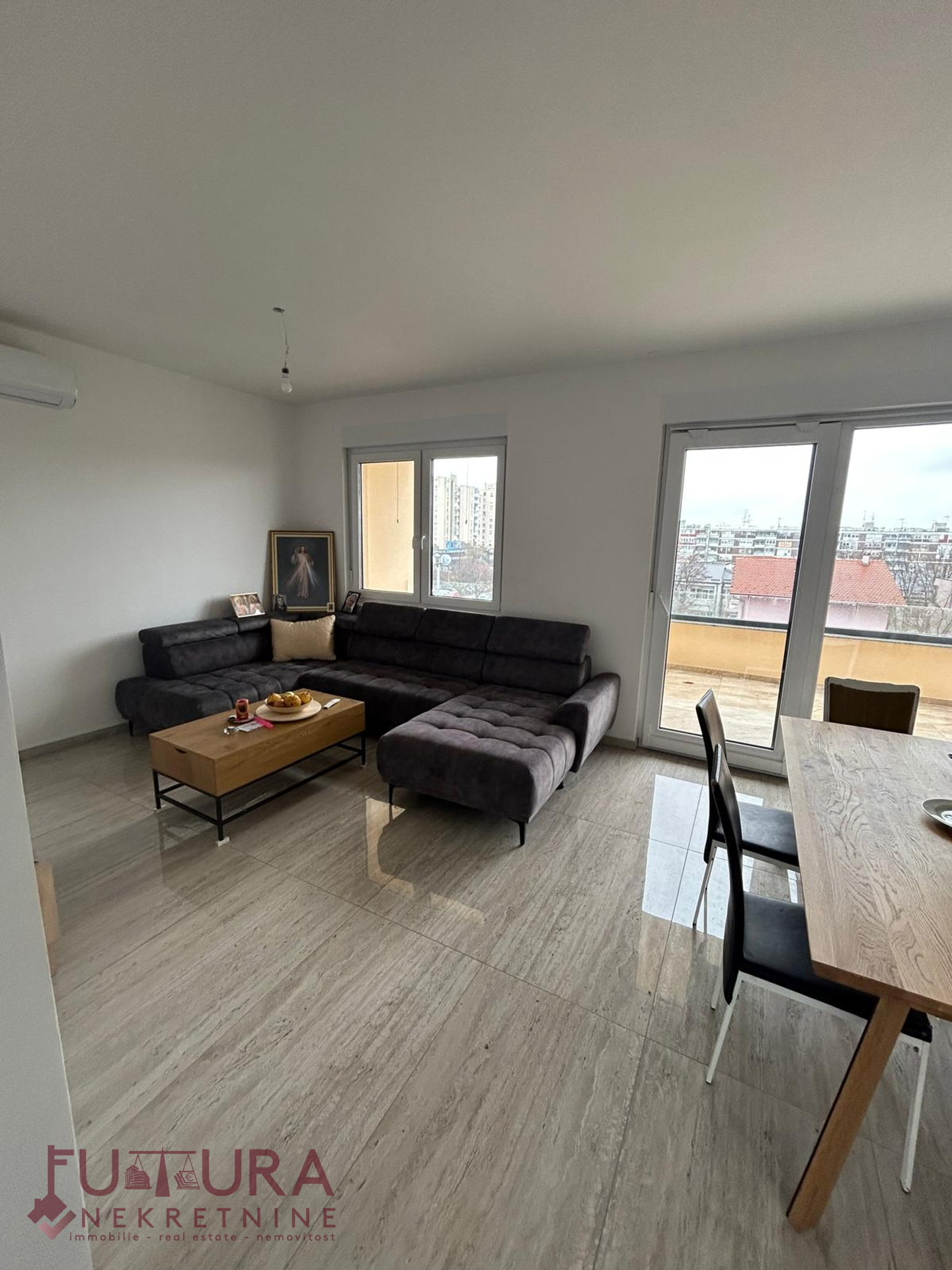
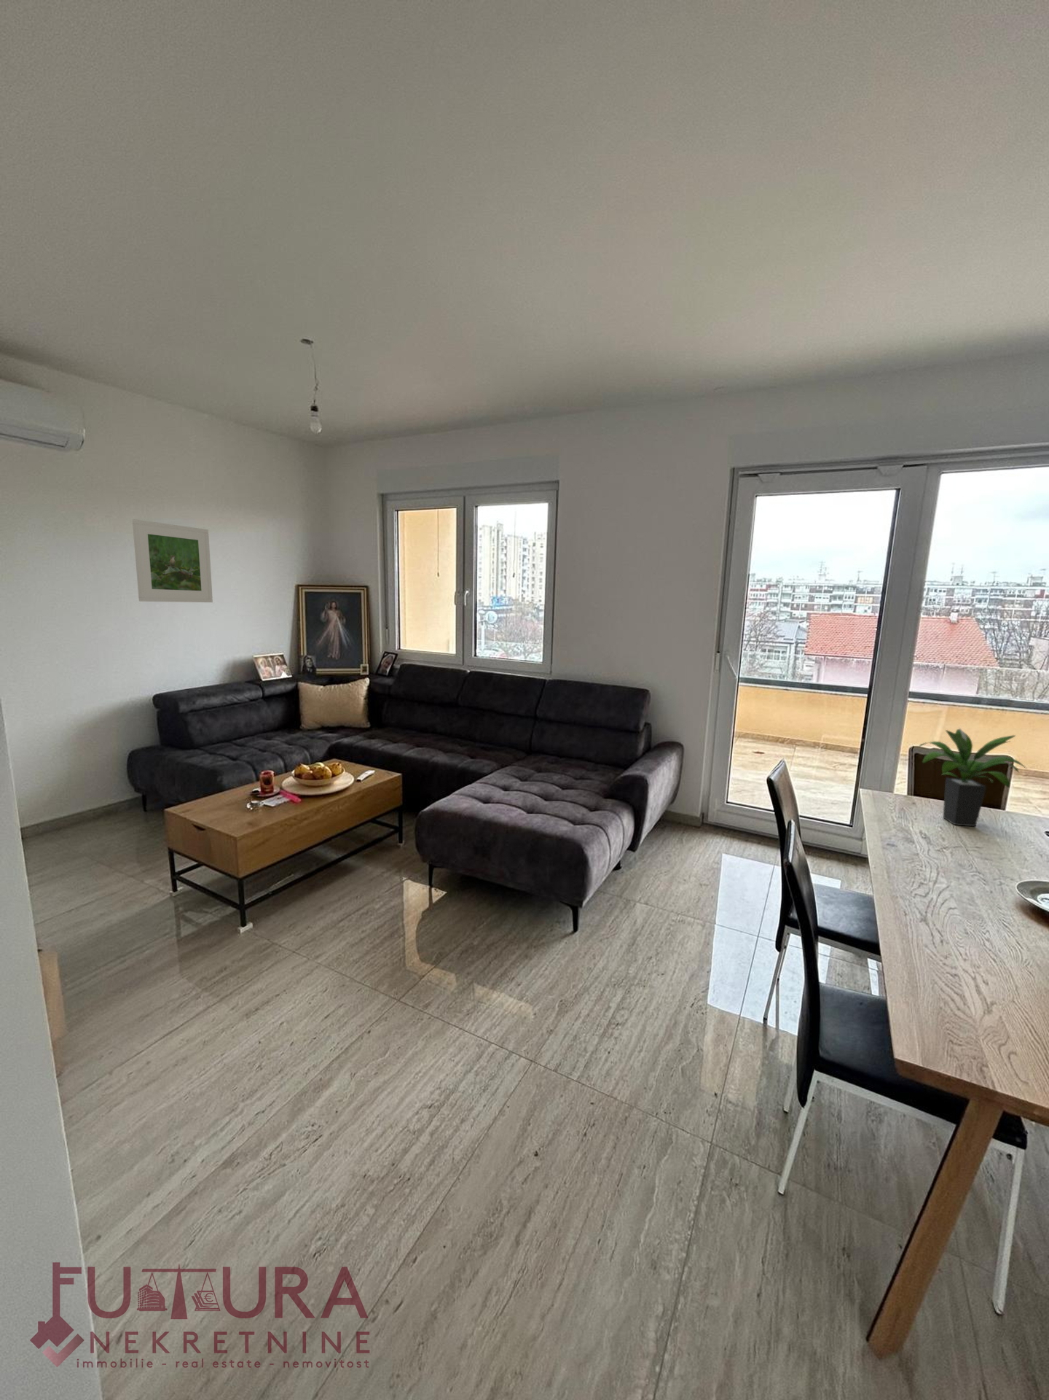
+ potted plant (965, 775)
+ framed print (175, 563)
